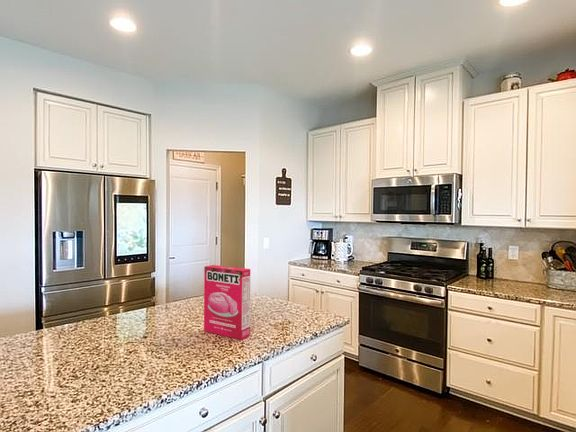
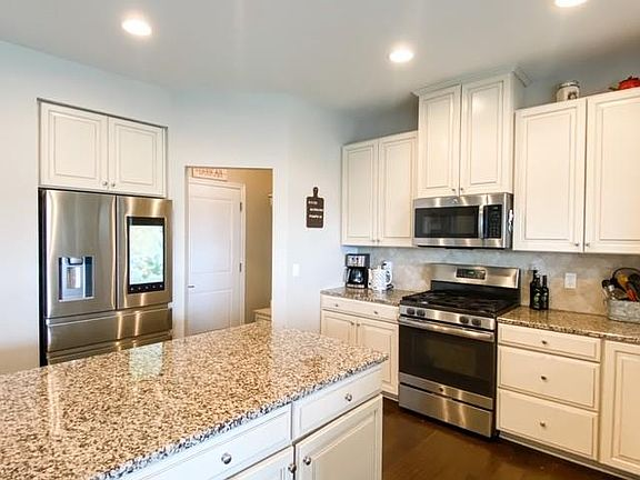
- cereal box (226, 300)
